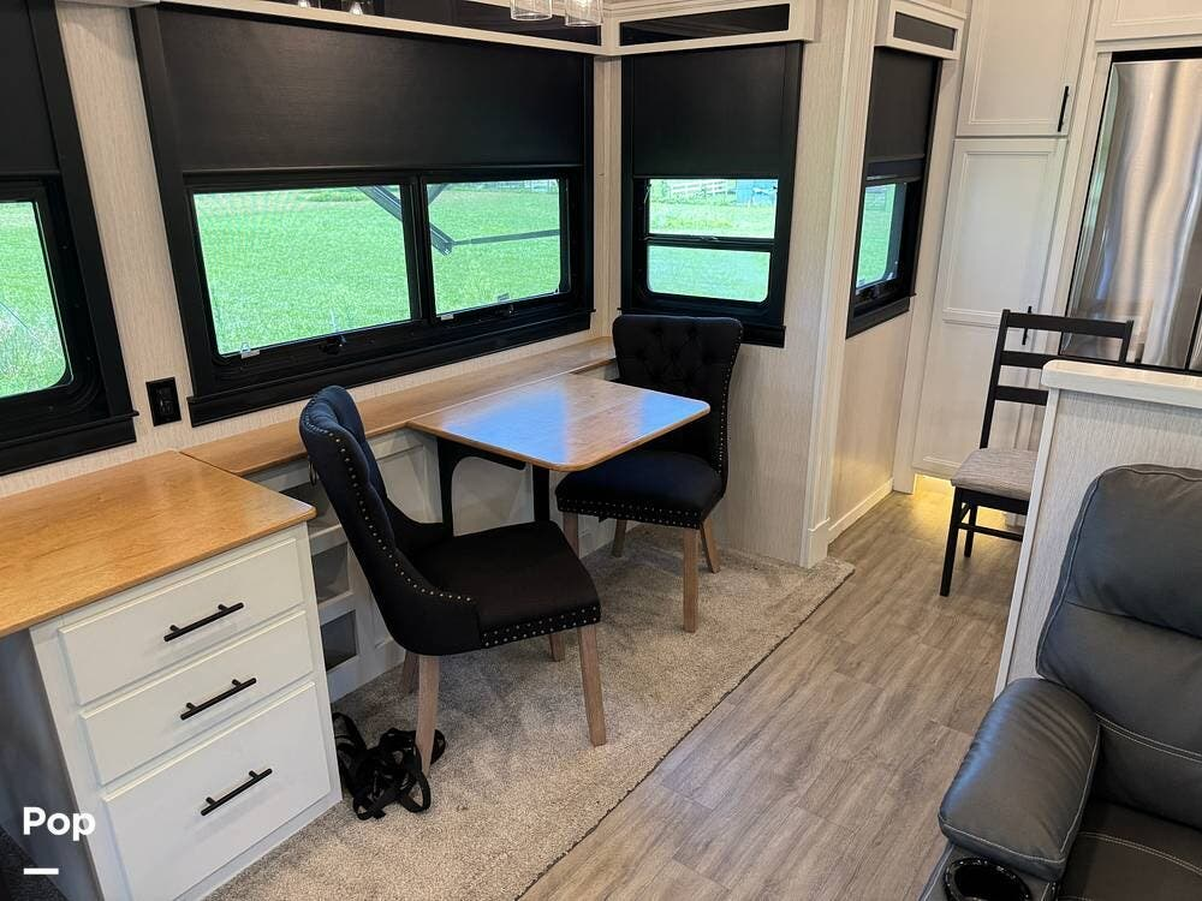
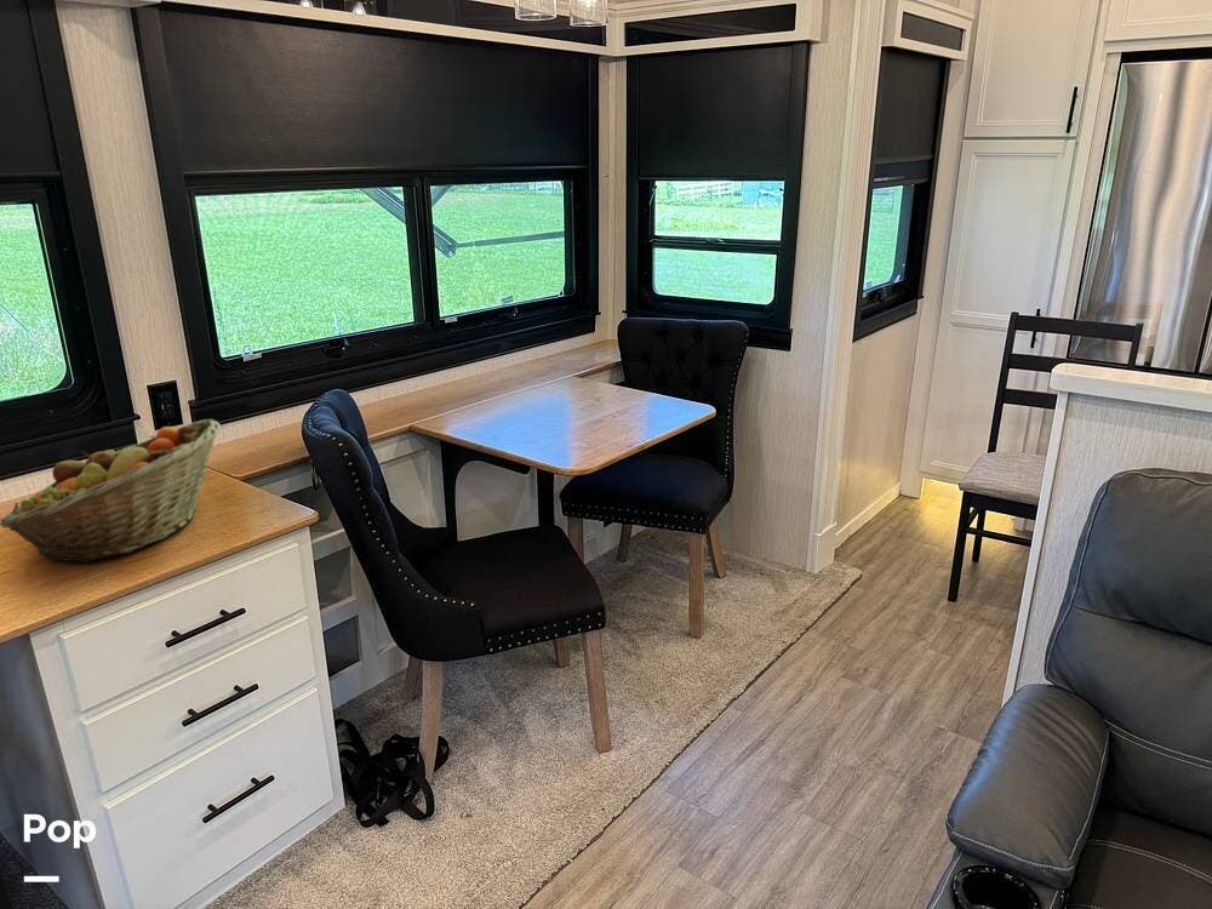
+ fruit basket (122, 484)
